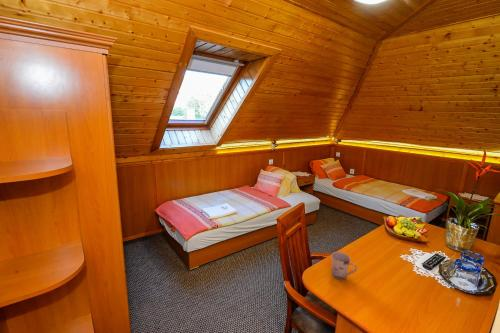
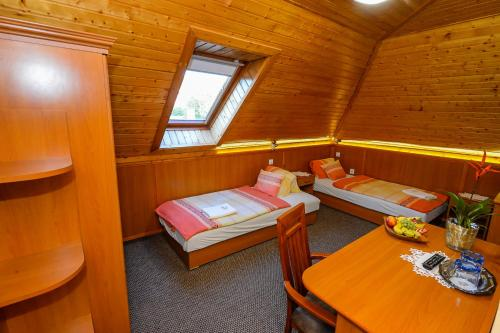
- cup (343, 267)
